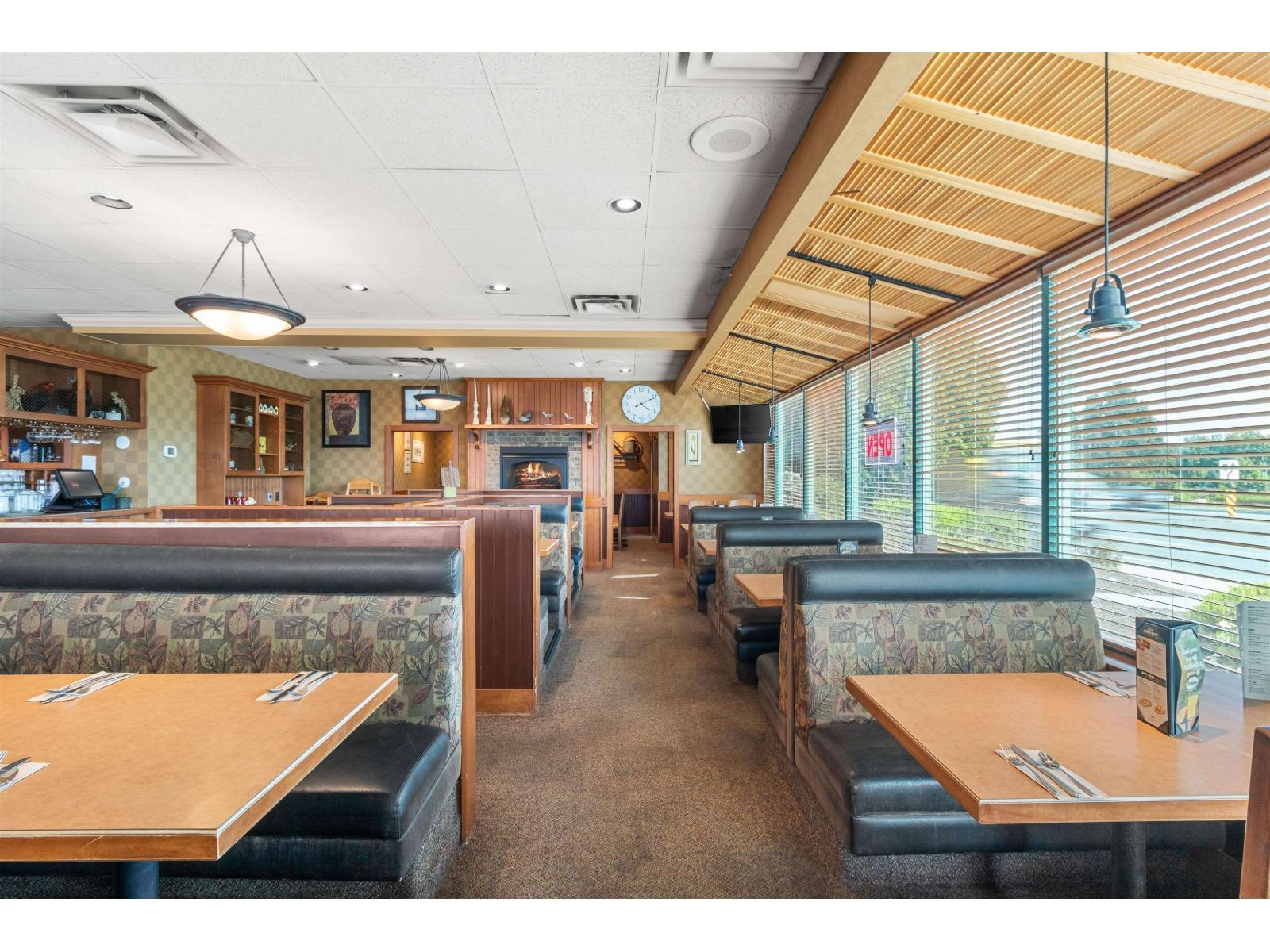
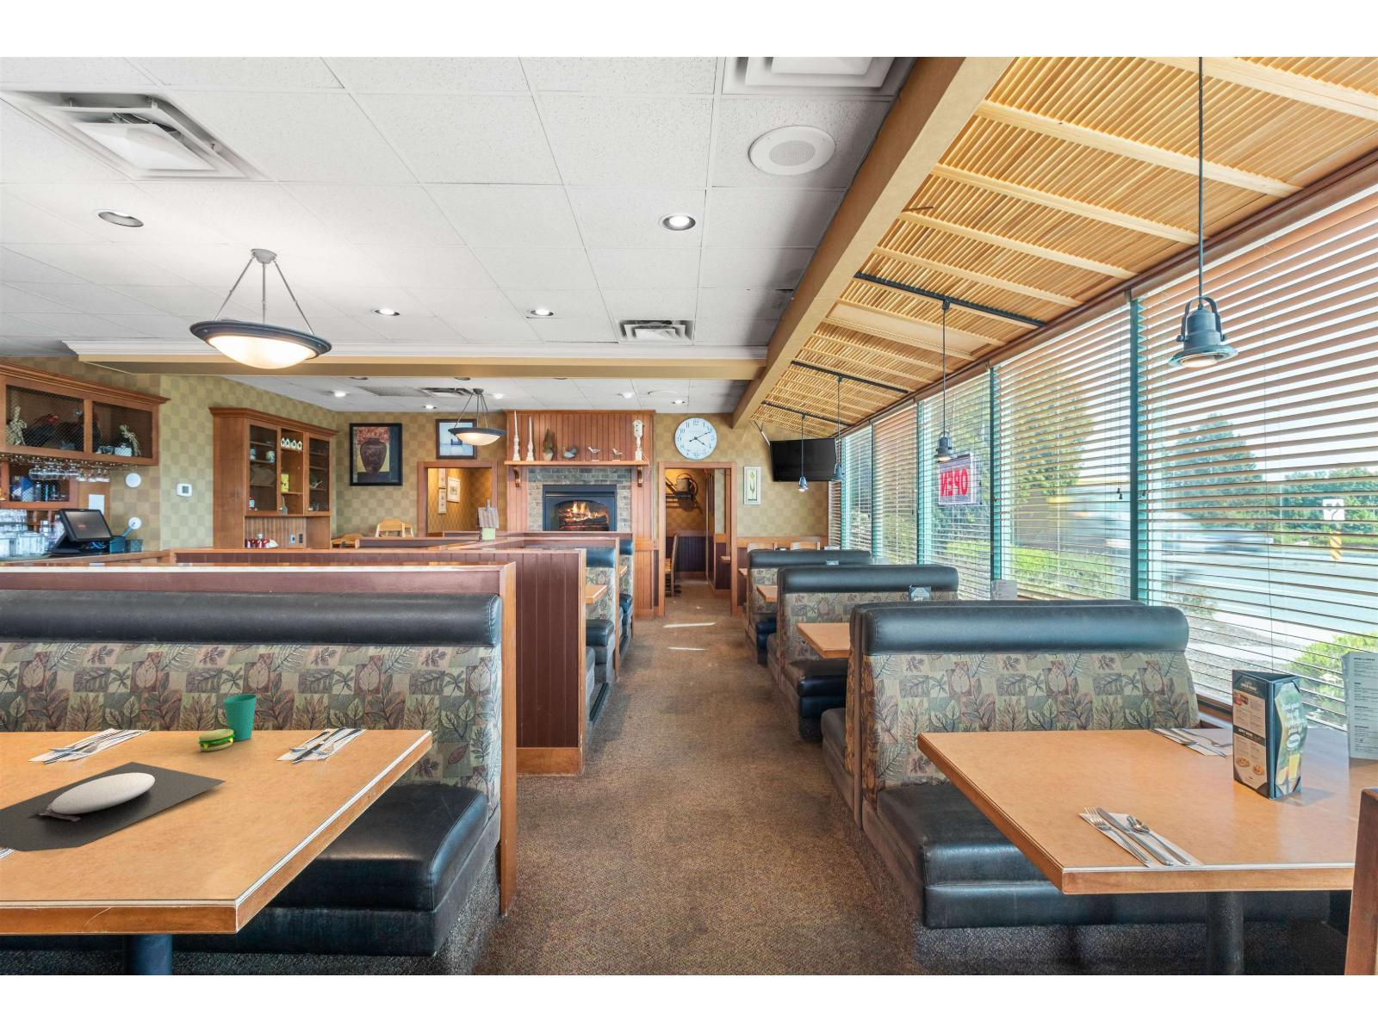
+ cup (228, 723)
+ plate (98, 793)
